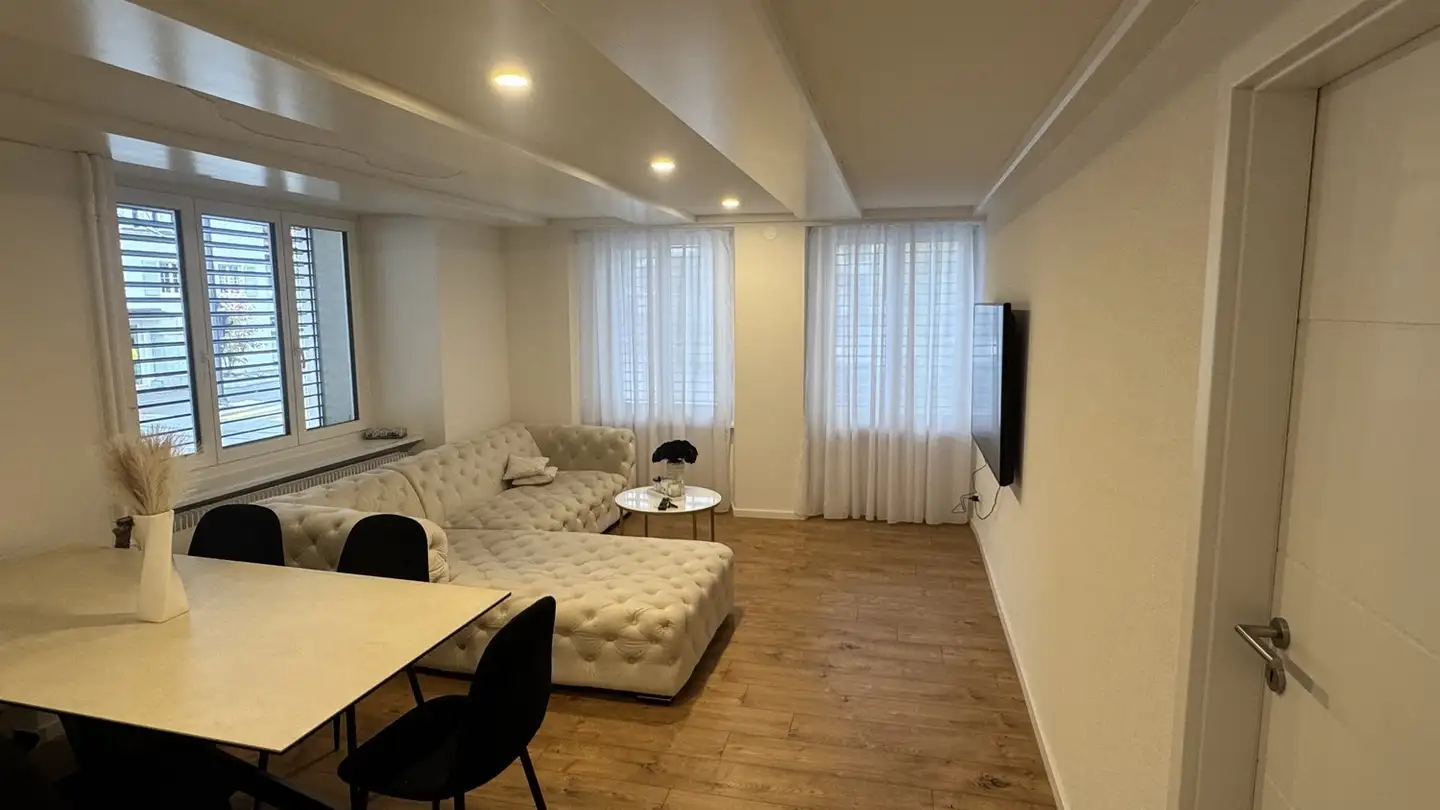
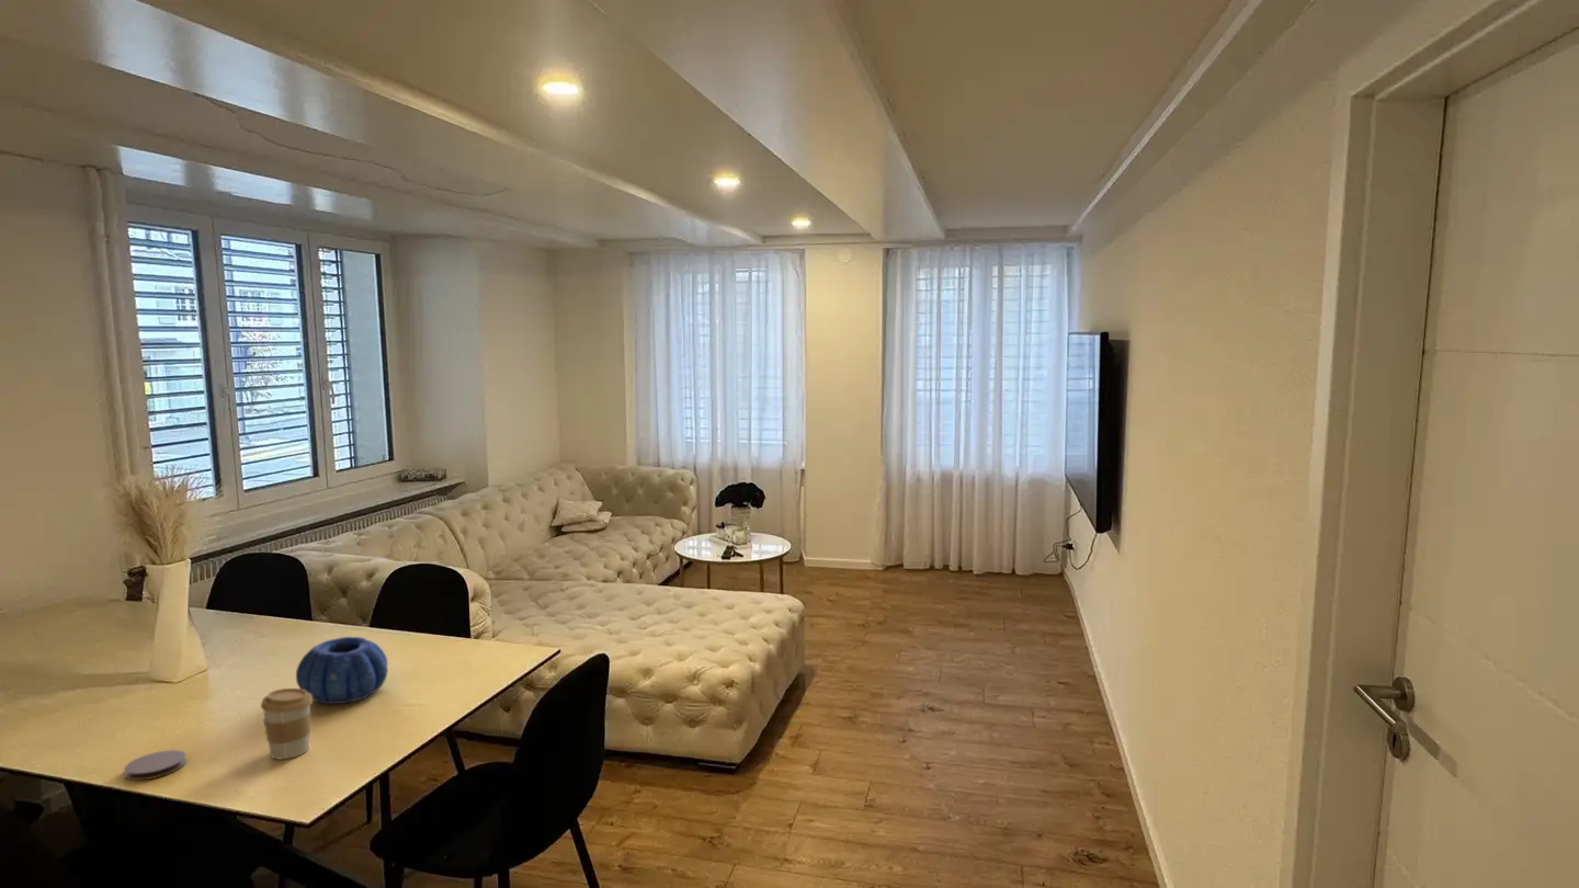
+ coffee cup (287, 721)
+ coaster (156, 764)
+ decorative bowl (343, 669)
